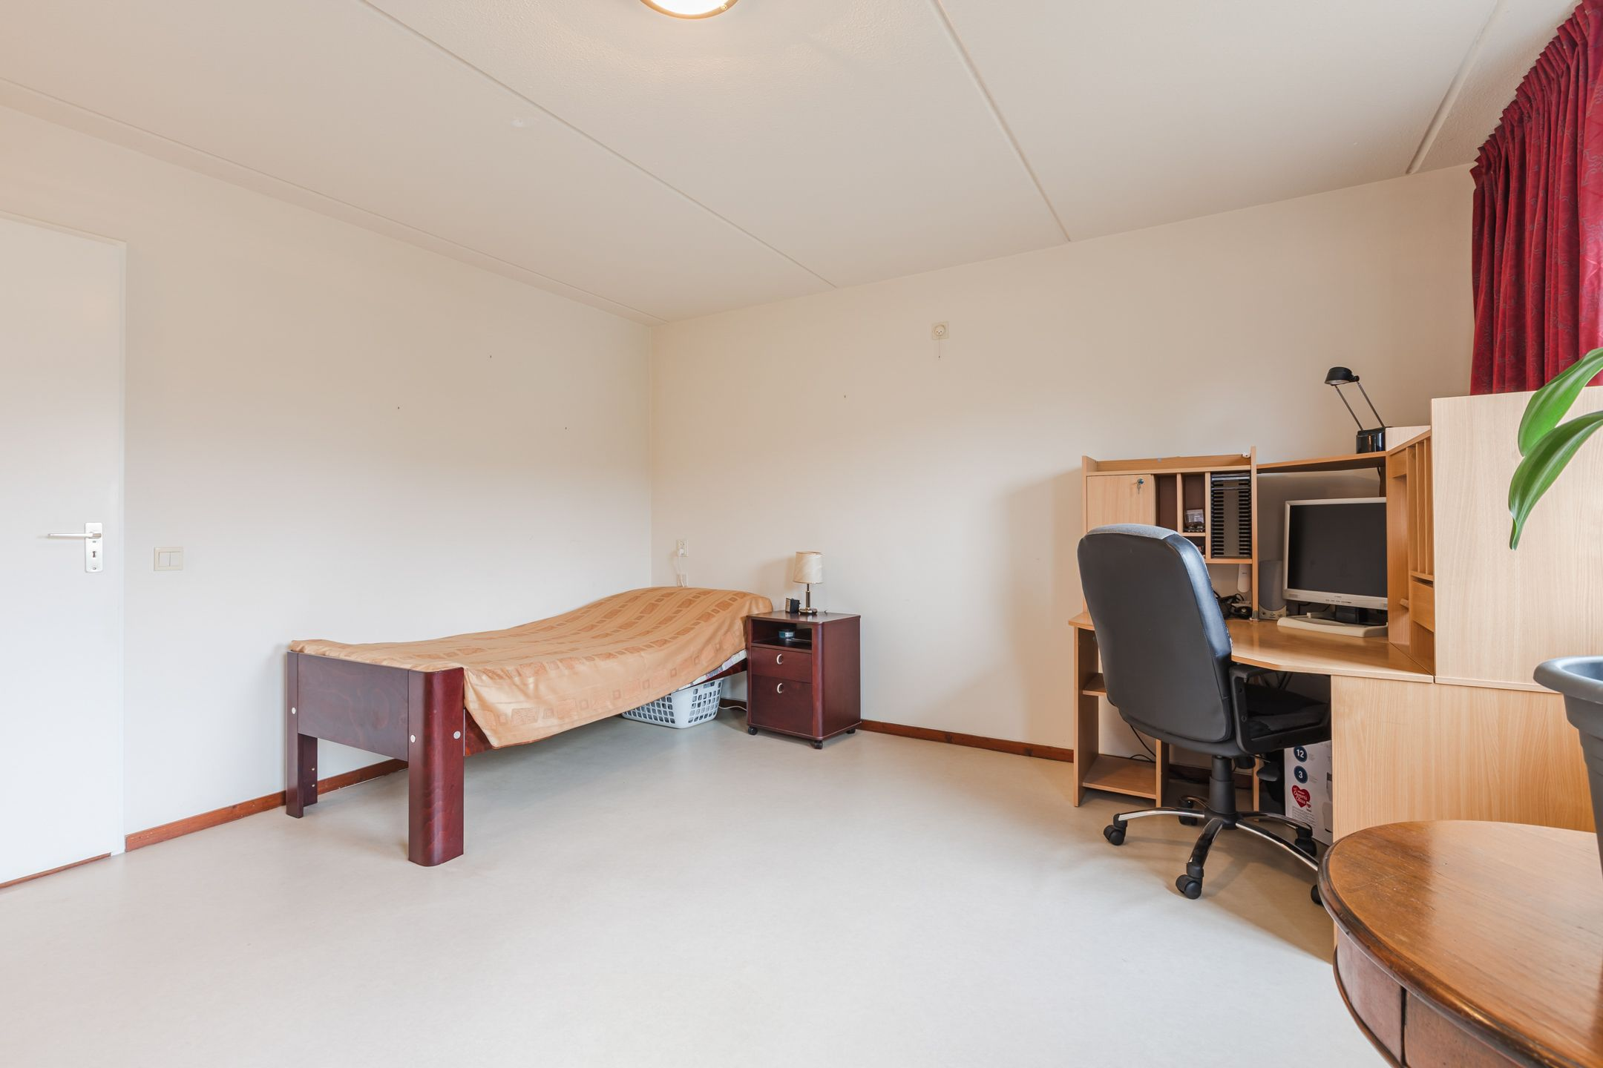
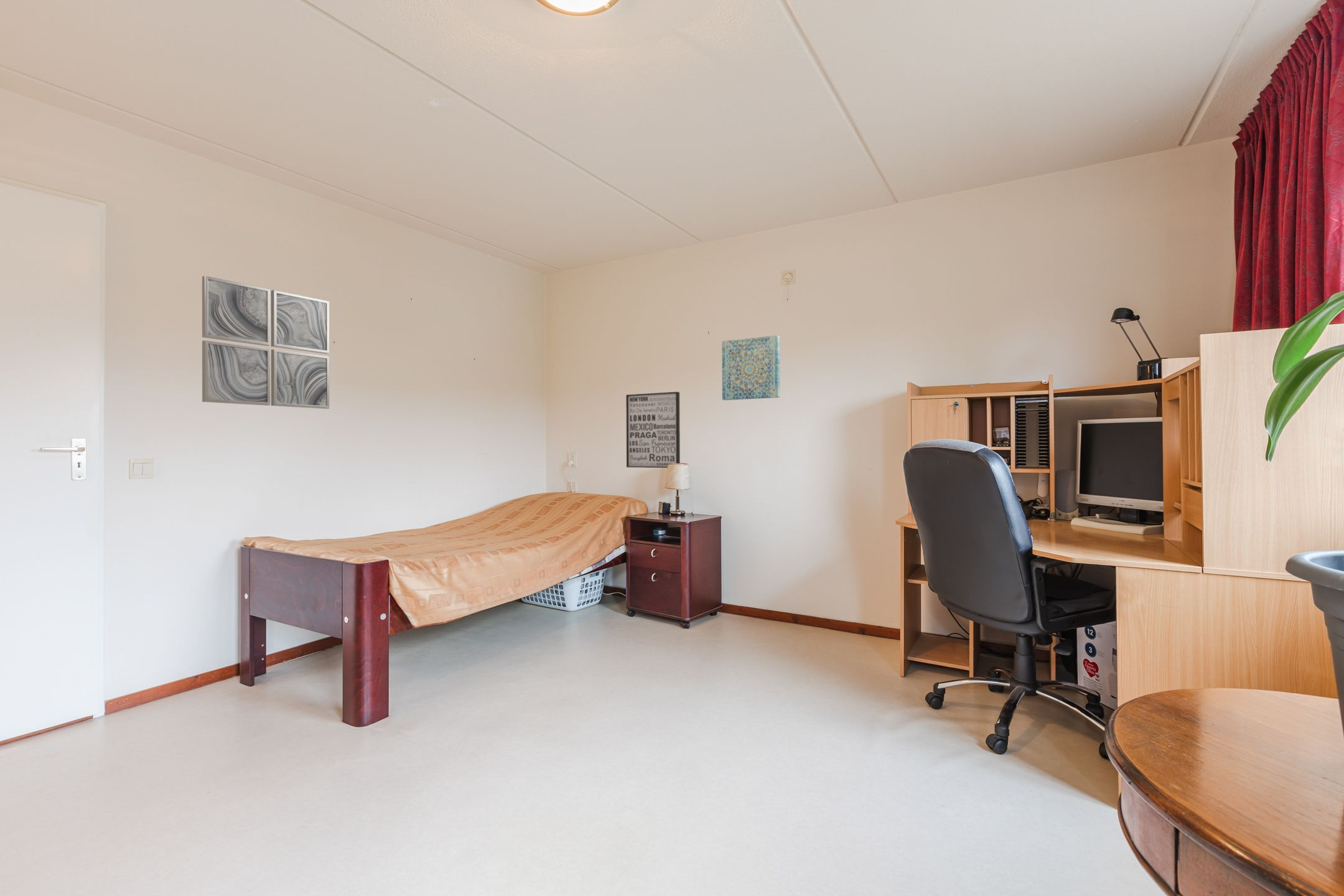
+ wall art (750, 368)
+ wall art (652, 430)
+ wall art (271, 346)
